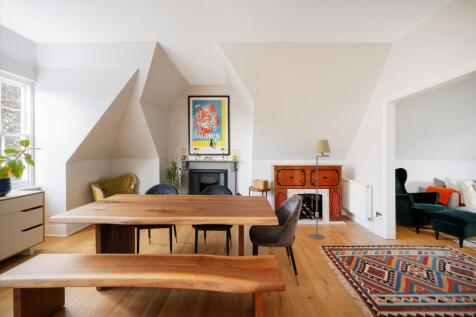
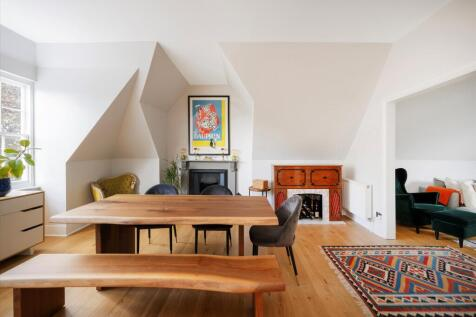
- floor lamp (317, 189)
